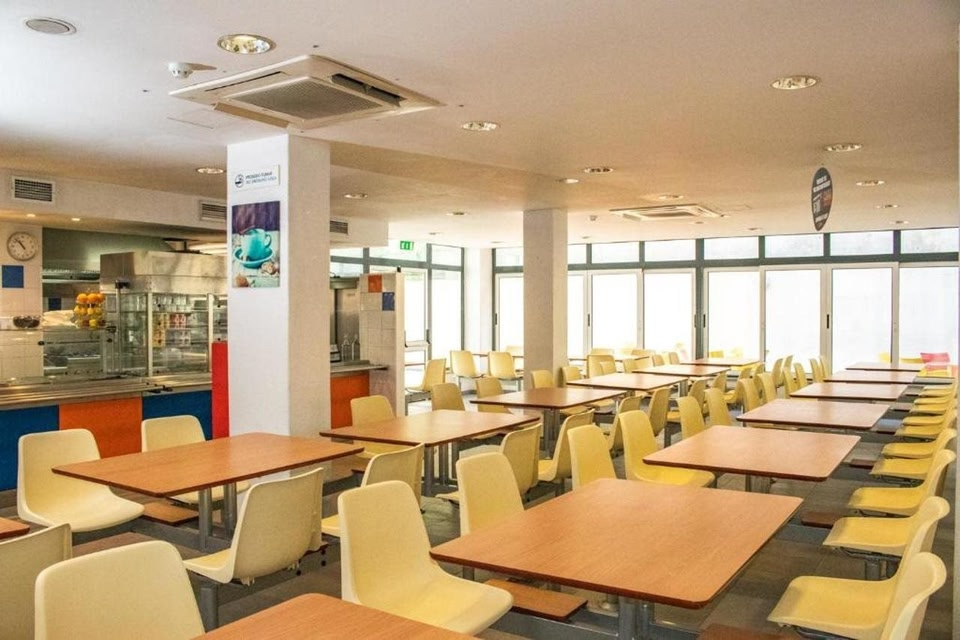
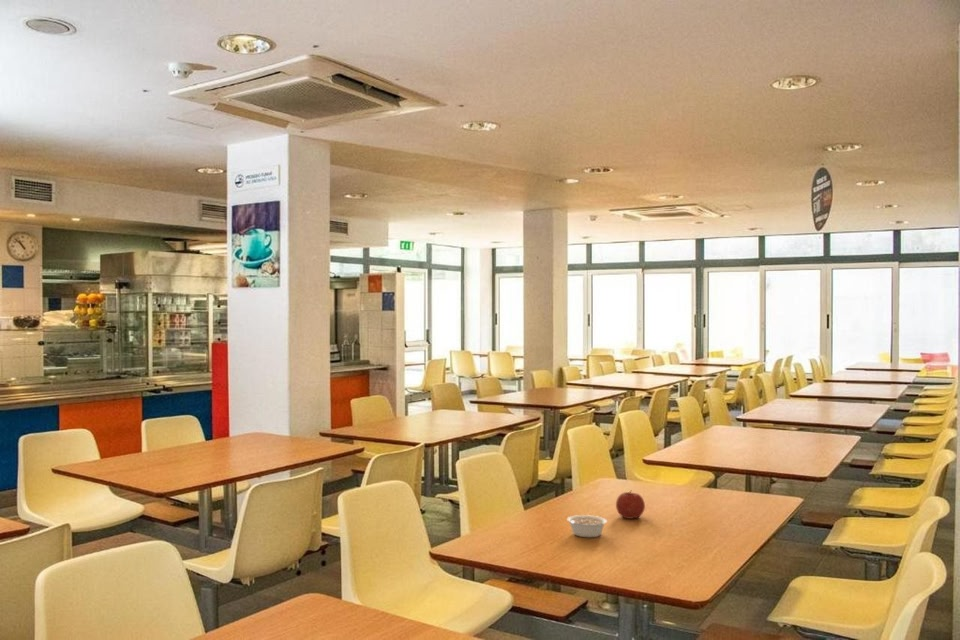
+ fruit (630, 503)
+ legume (588, 525)
